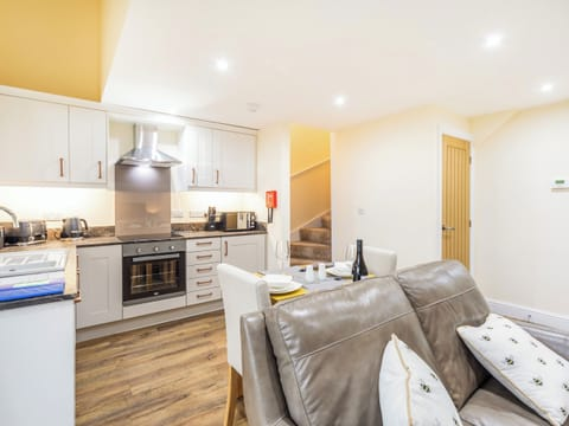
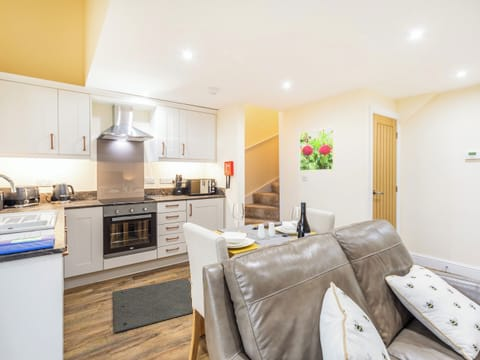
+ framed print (316, 150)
+ door mat (158, 299)
